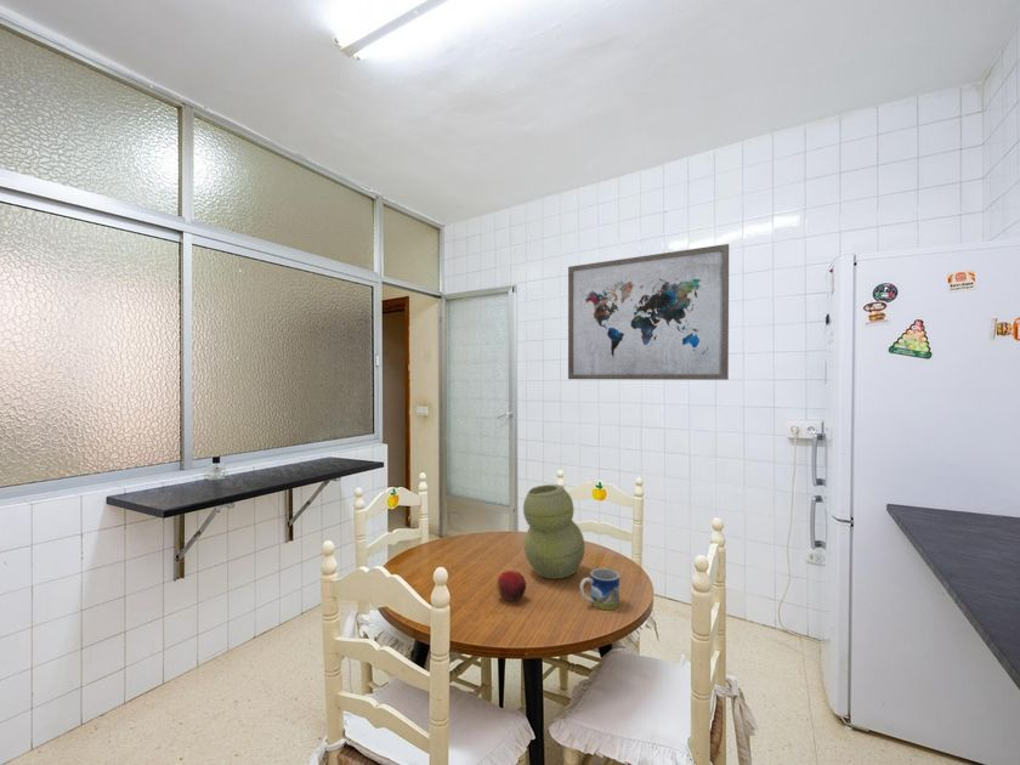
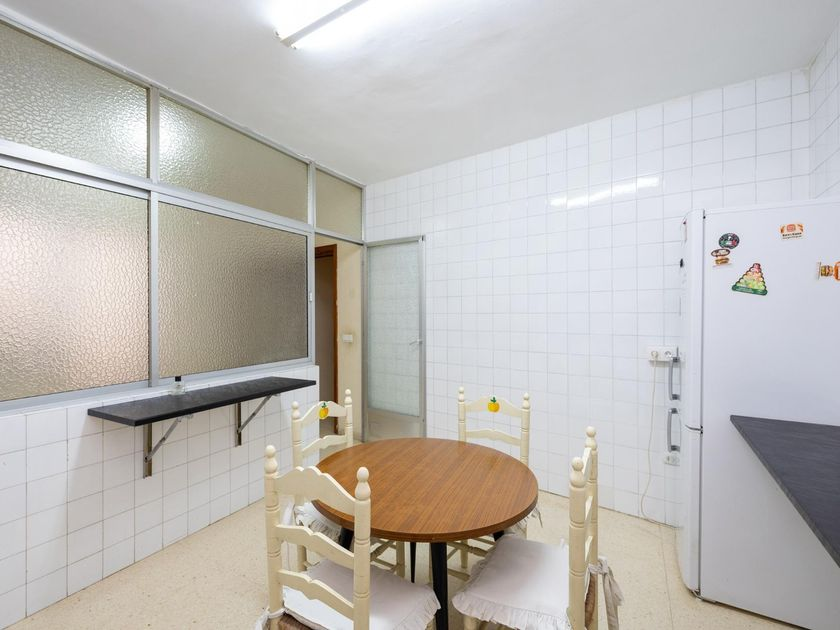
- vase (552, 529)
- fruit (510, 584)
- mug (599, 589)
- wall art (640, 318)
